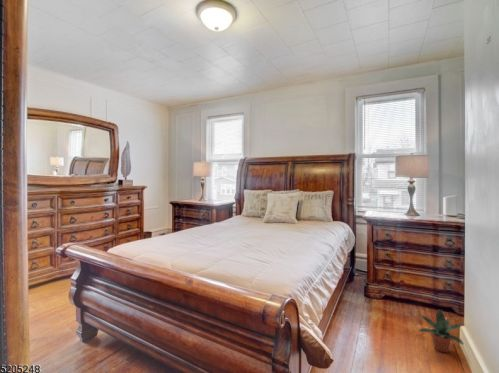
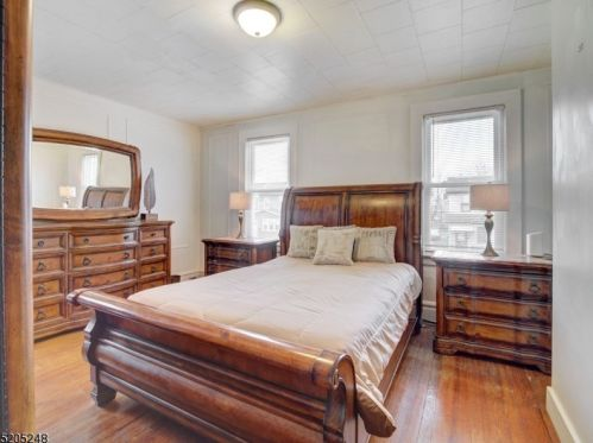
- potted plant (441, 331)
